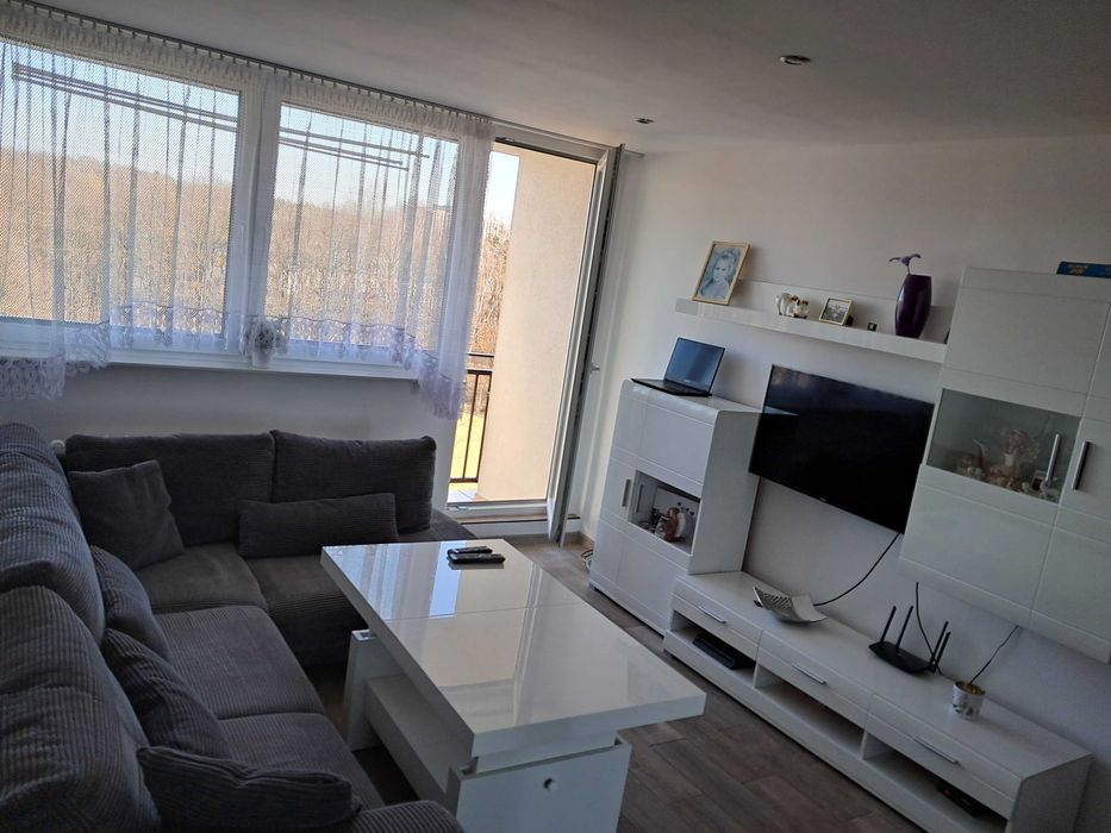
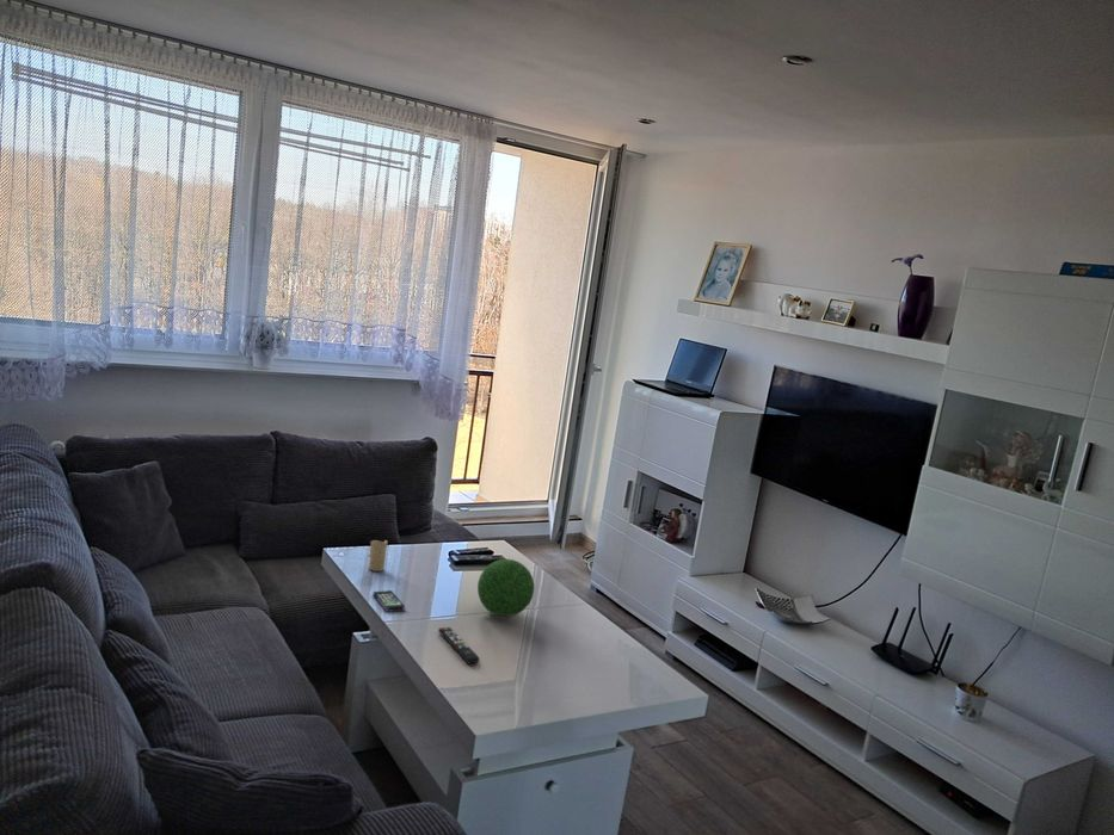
+ smartphone (388, 600)
+ decorative ball (505, 587)
+ candle (377, 553)
+ remote control (457, 644)
